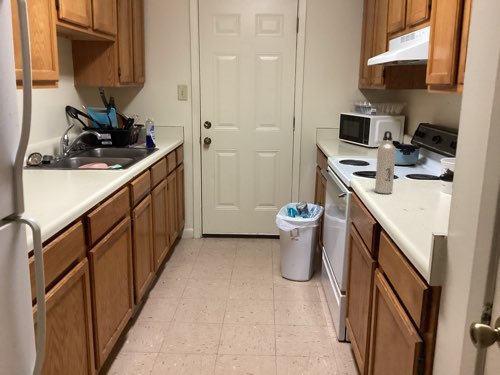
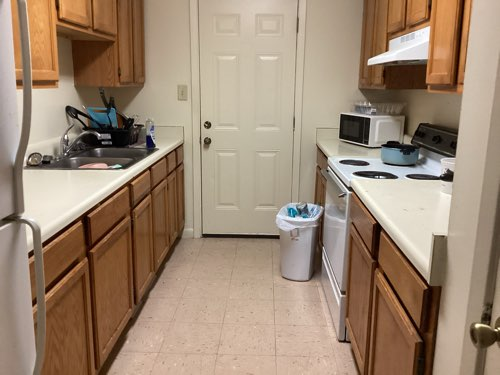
- water bottle (385, 162)
